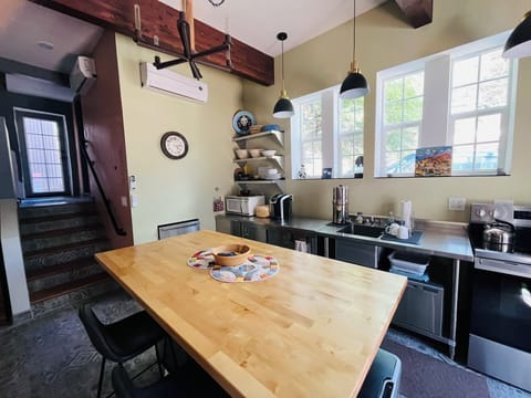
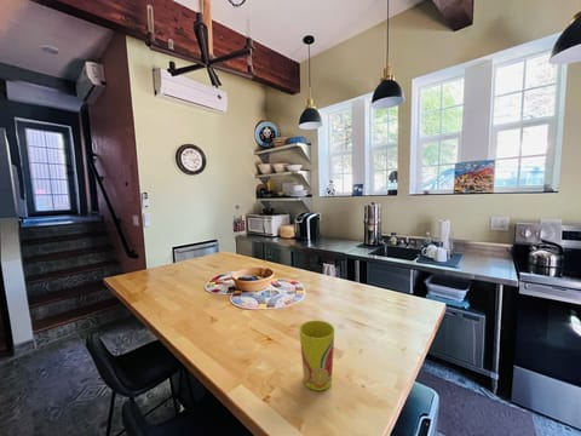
+ cup (317, 354)
